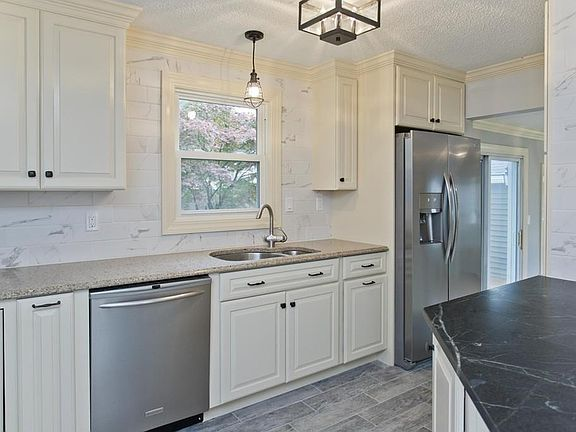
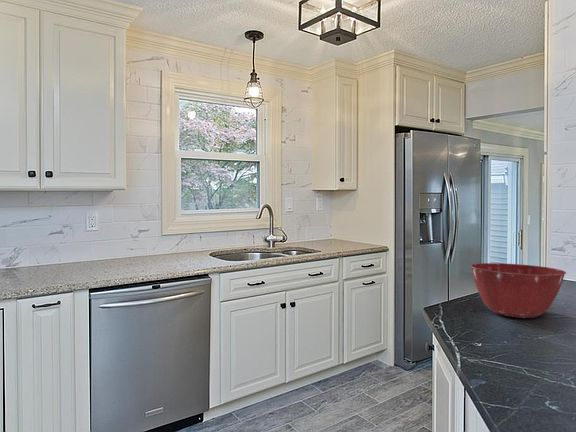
+ mixing bowl (515, 290)
